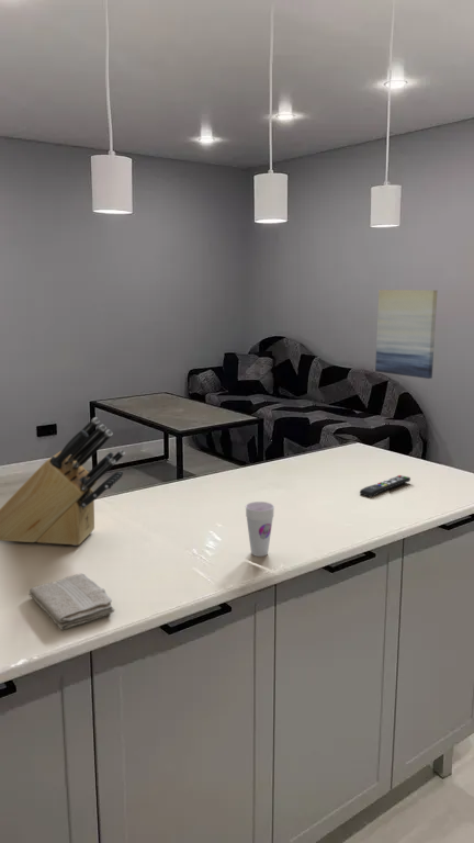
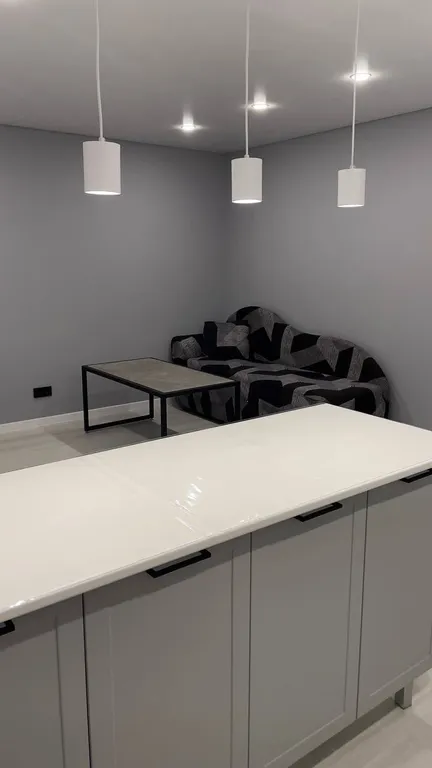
- wall art (404, 333)
- knife block (53, 479)
- cup (259, 530)
- remote control (385, 485)
- washcloth (71, 598)
